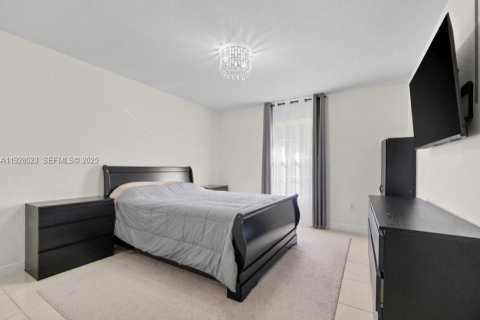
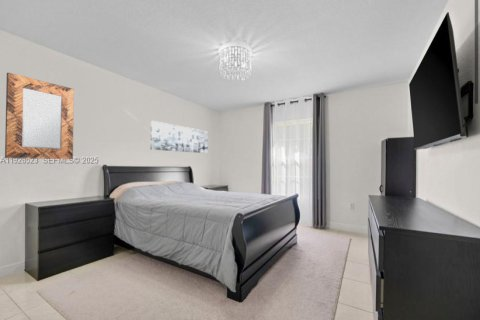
+ wall art (183, 139)
+ home mirror (42, 120)
